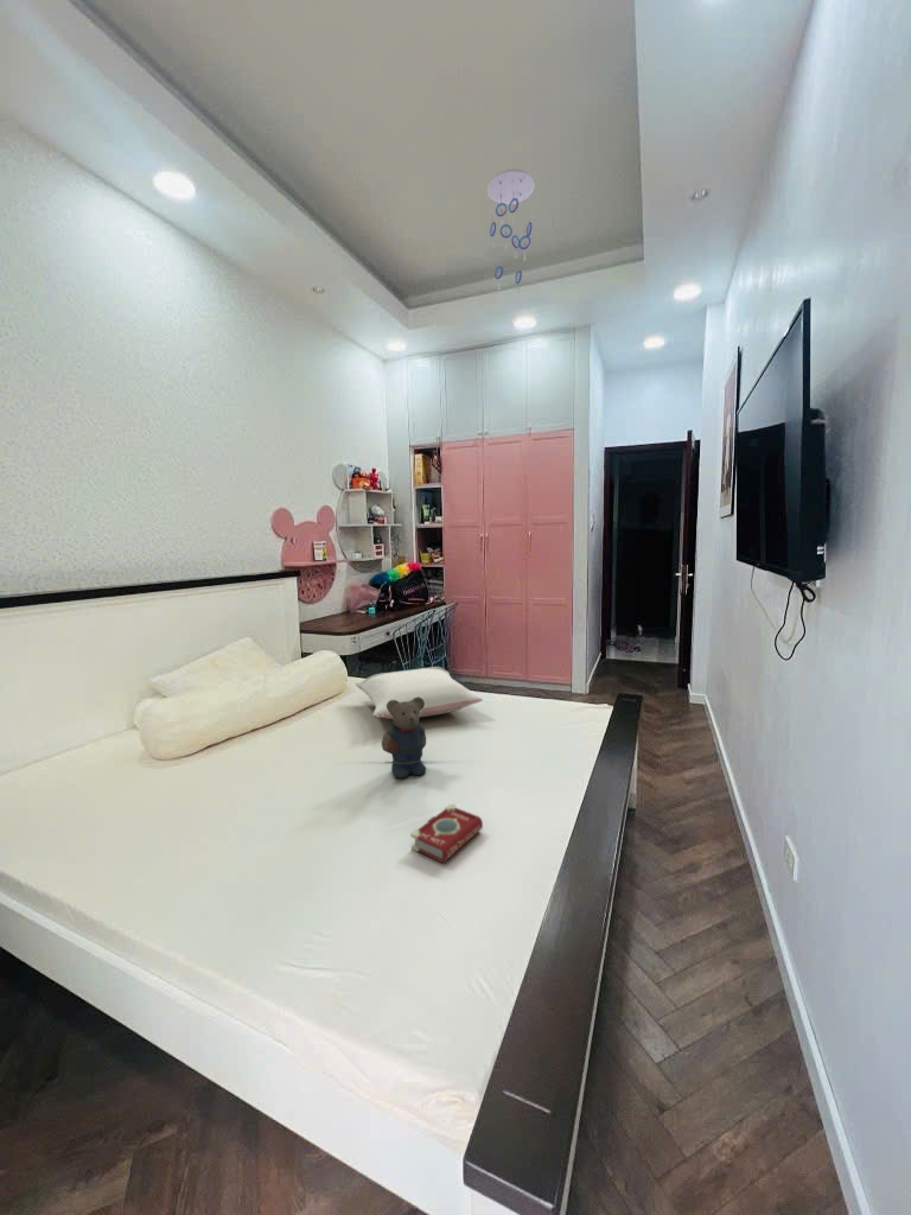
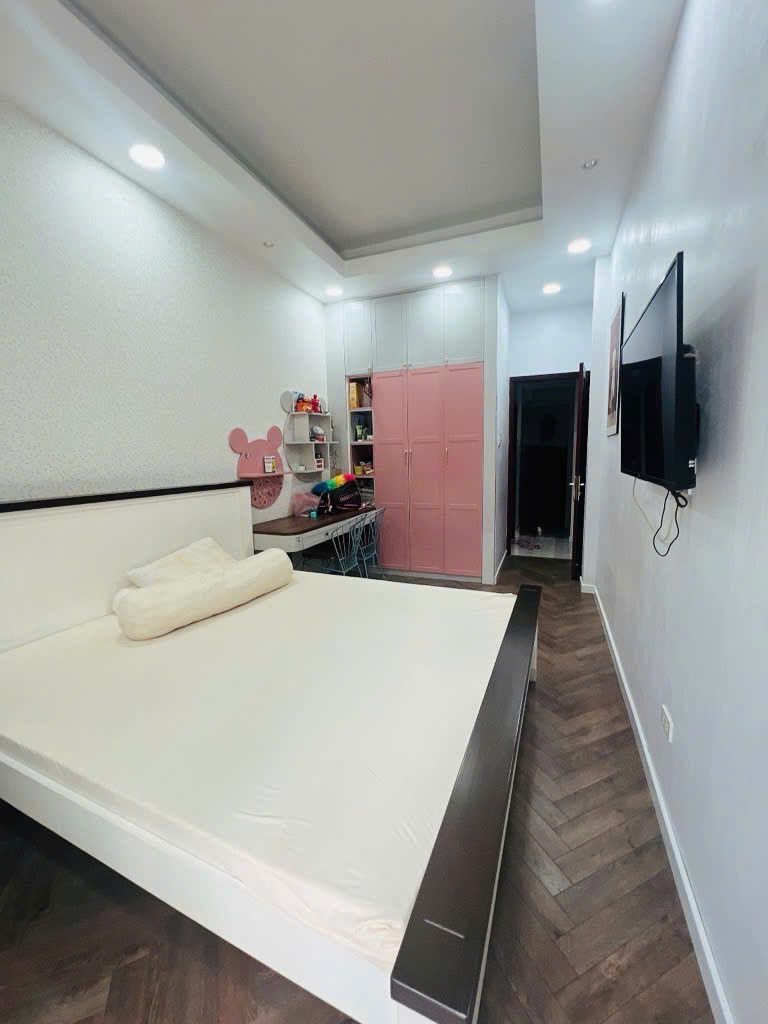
- pillow (414, 692)
- teddy bear (404, 734)
- book (448, 828)
- ceiling mobile (511, 238)
